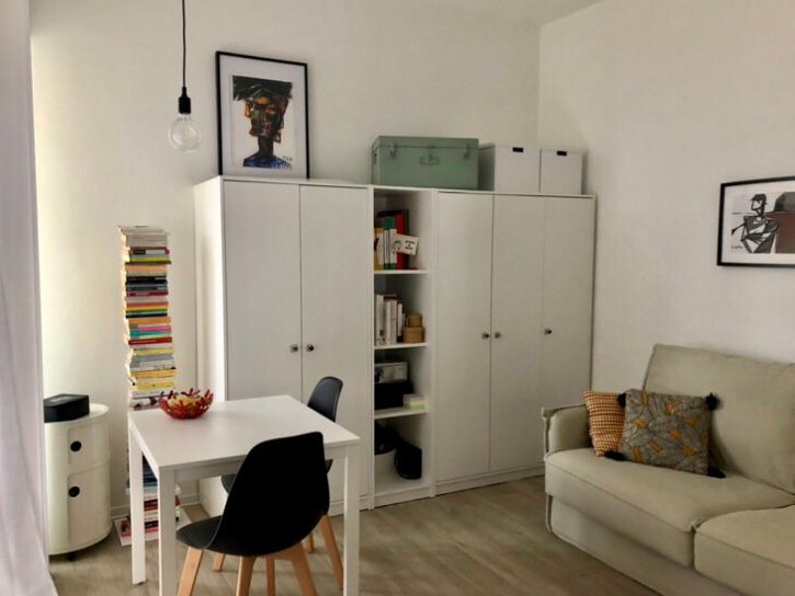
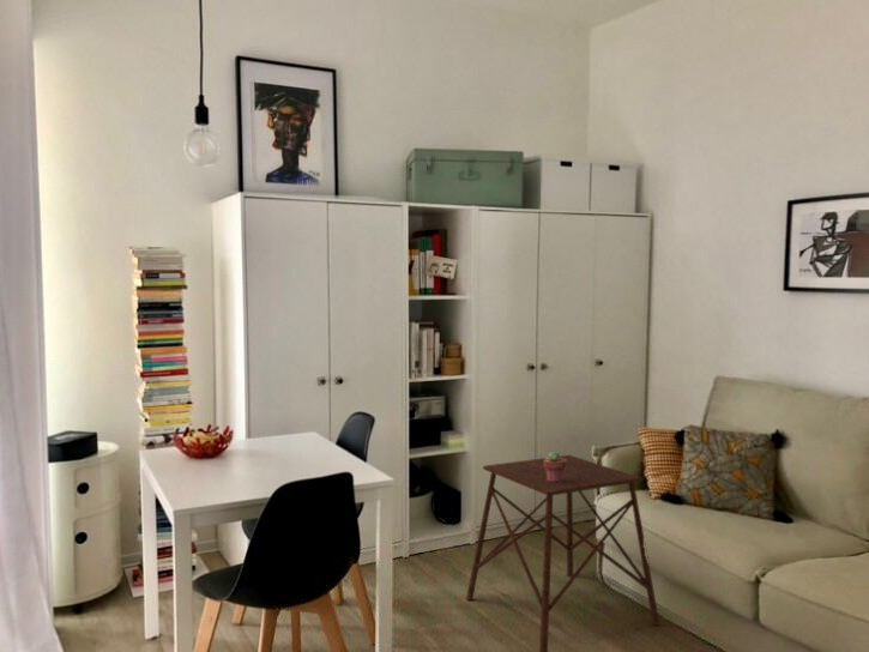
+ side table (560, 542)
+ potted succulent (555, 465)
